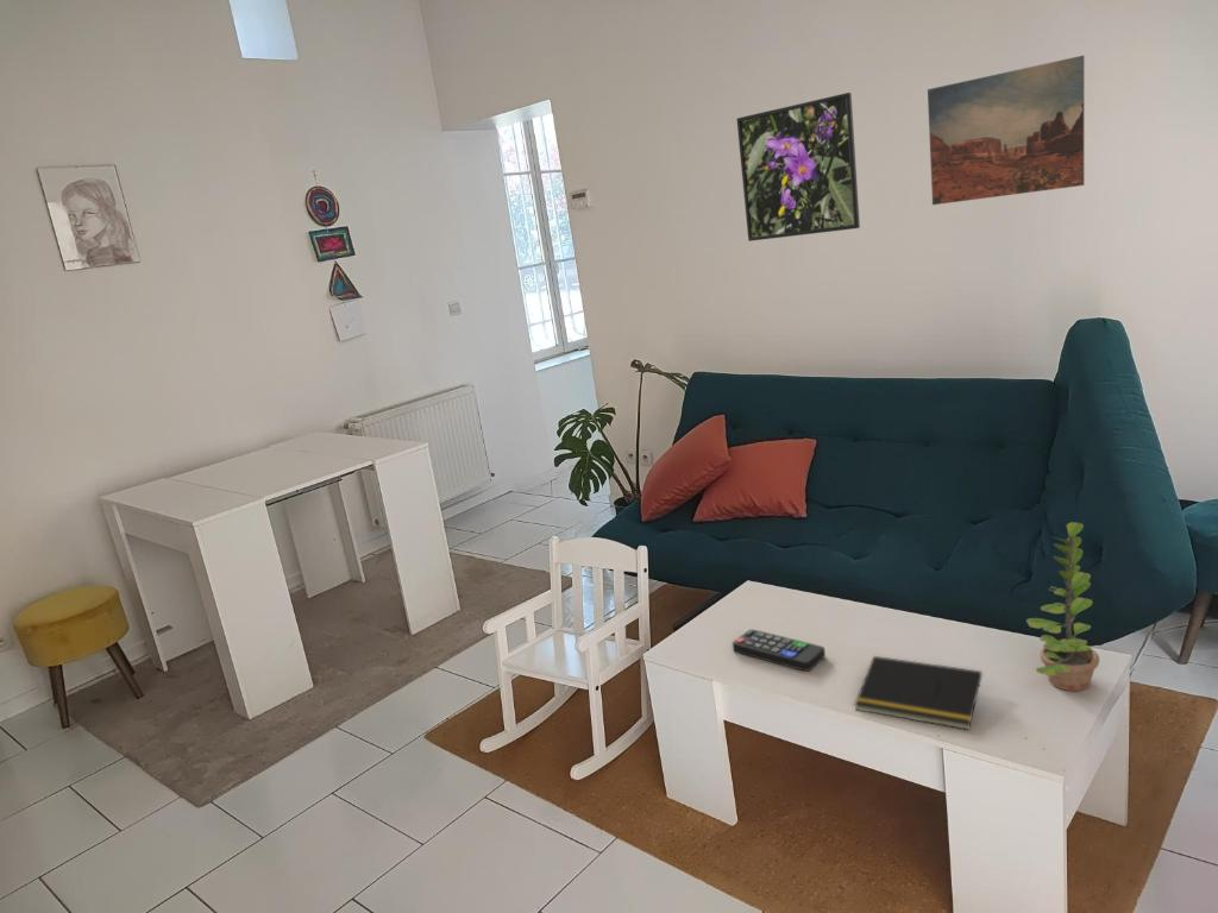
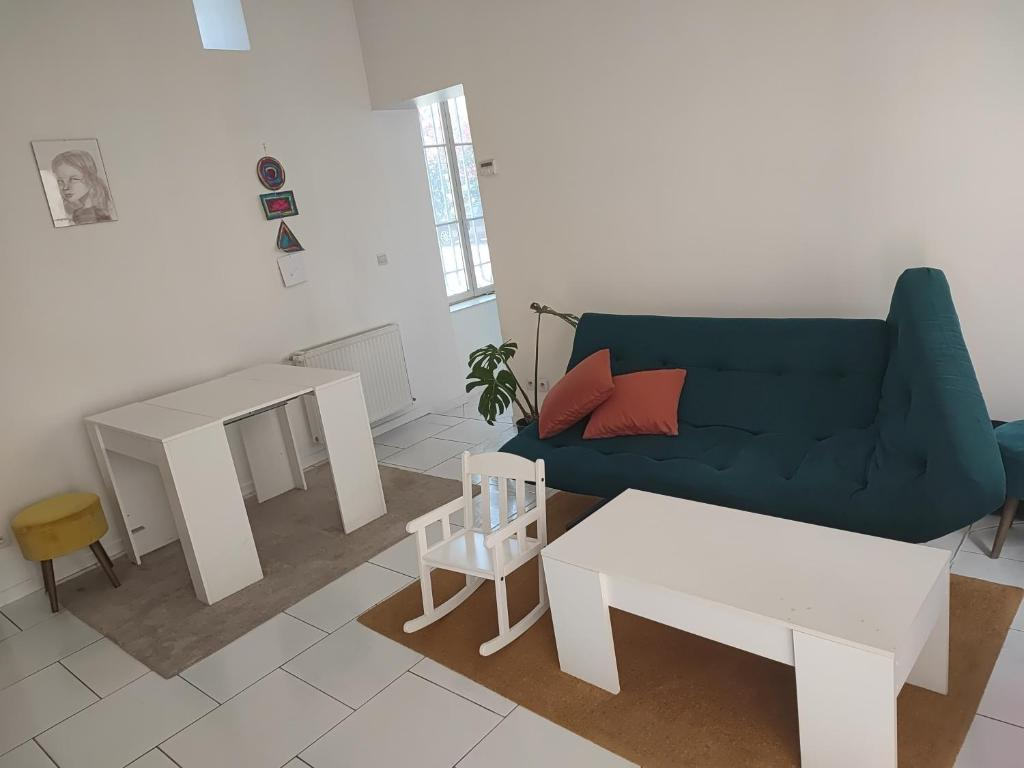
- notepad (918, 690)
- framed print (796, 171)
- wall art (1003, 136)
- remote control (778, 648)
- plant (1065, 610)
